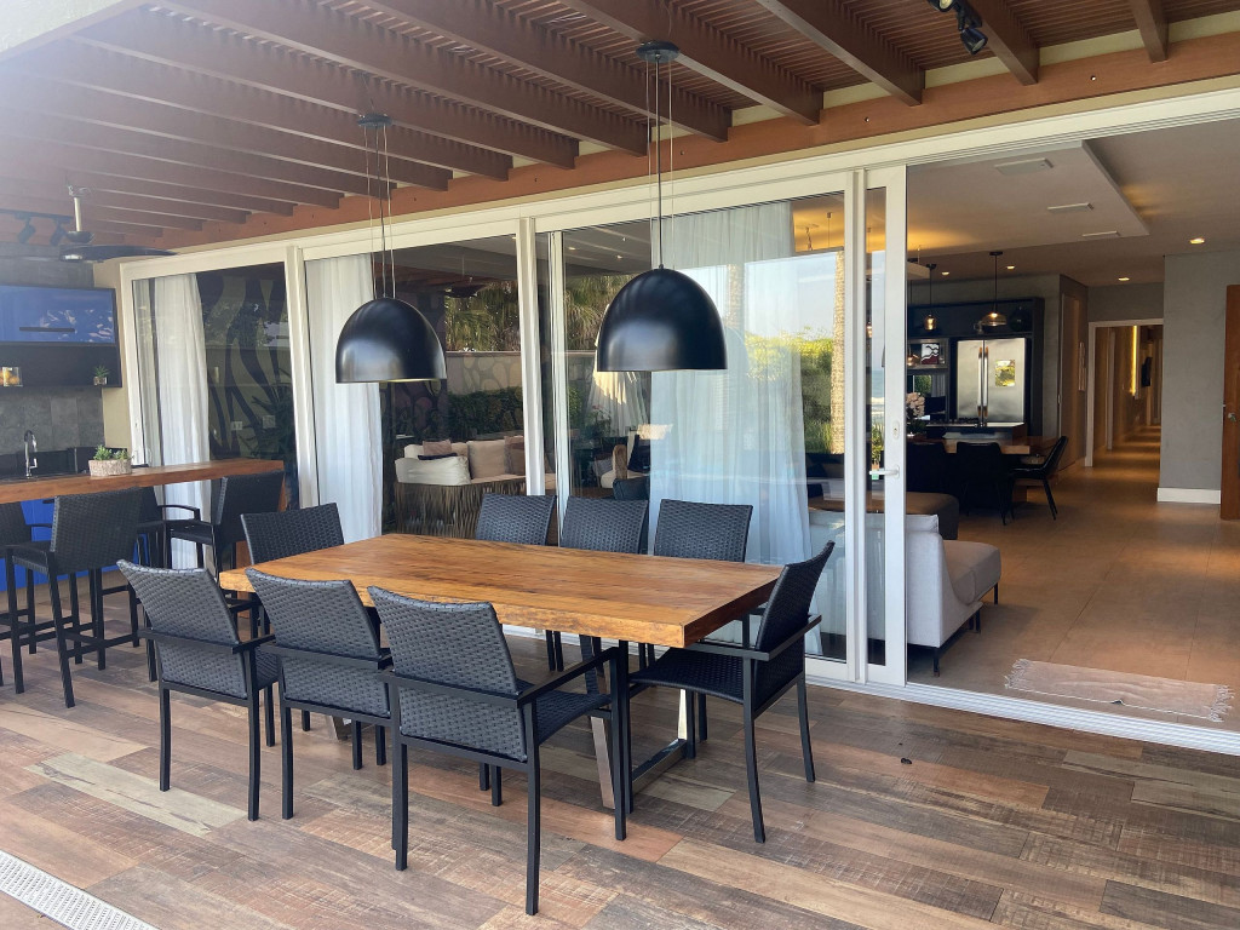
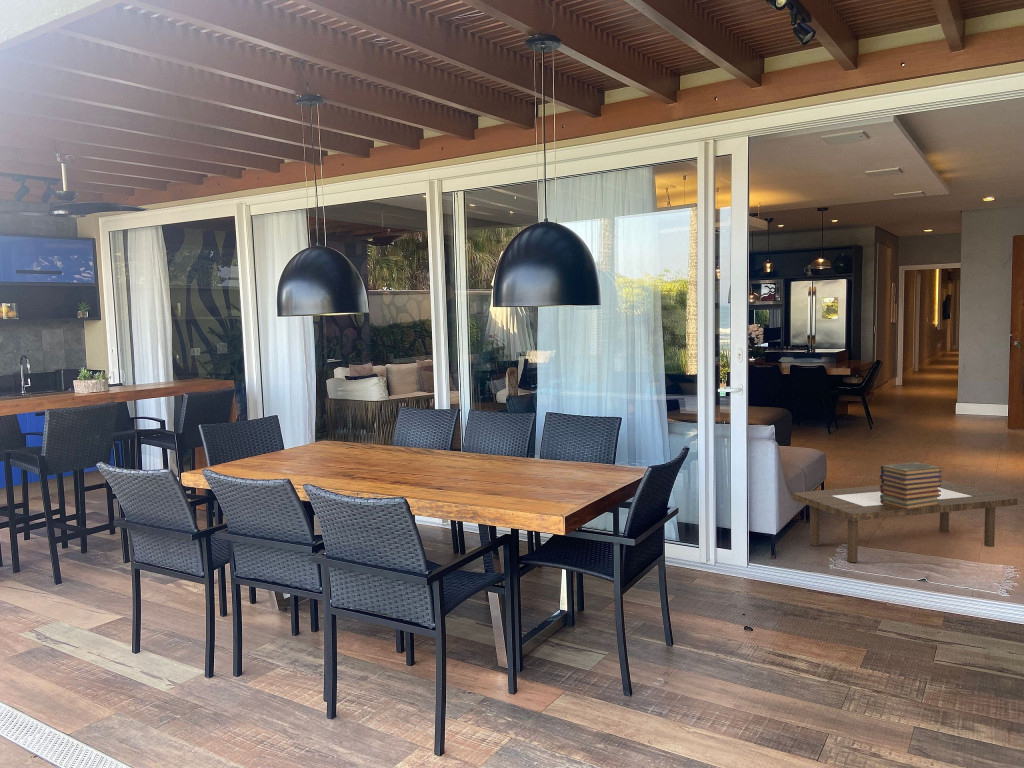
+ coffee table (898, 516)
+ book stack (910, 484)
